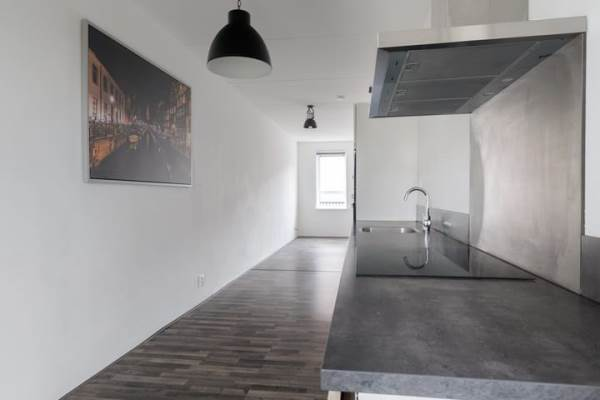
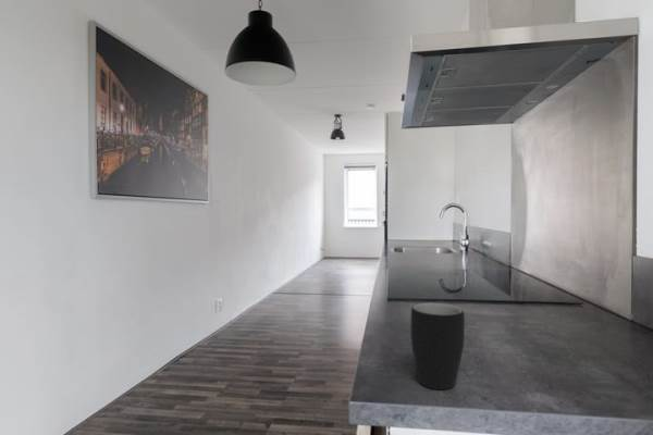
+ mug (431, 340)
